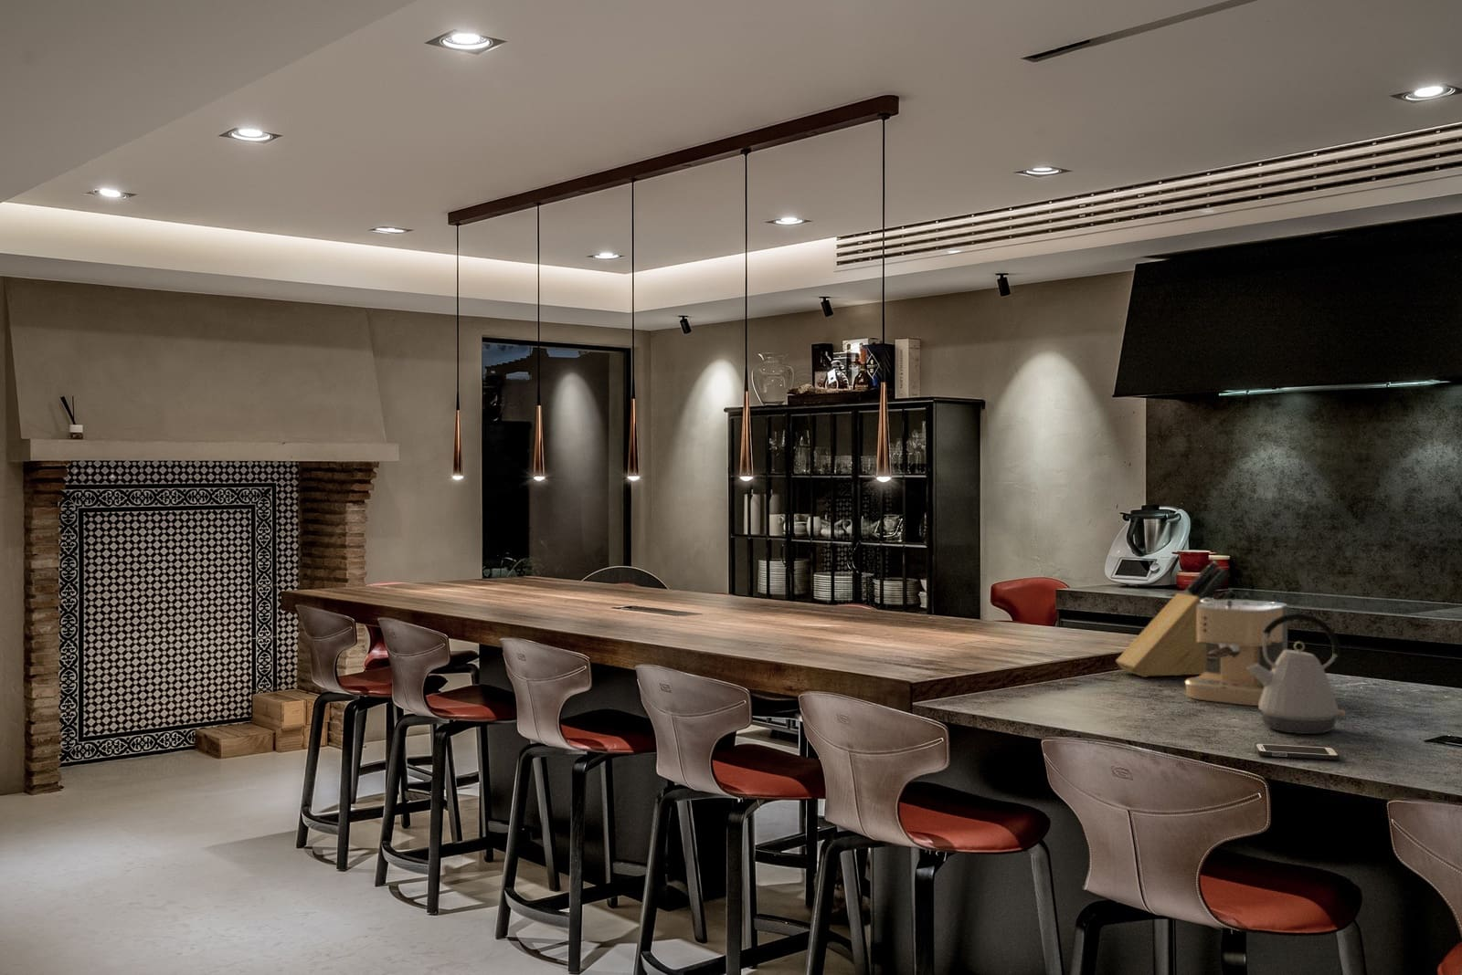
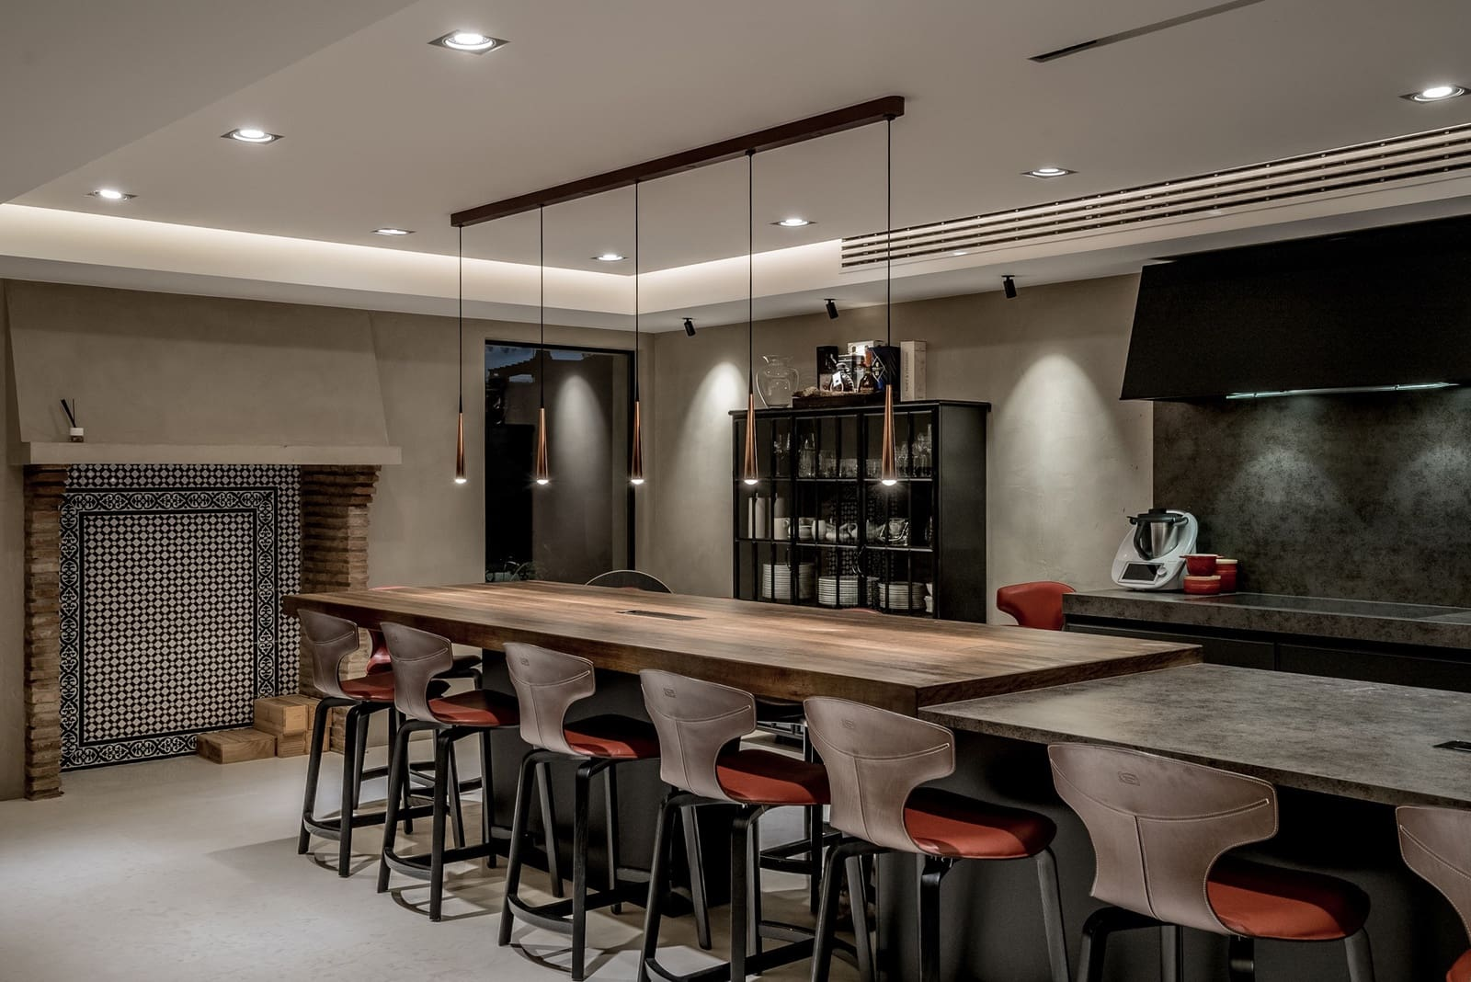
- kettle (1294, 670)
- coffee maker (1236, 649)
- knife block (1183, 617)
- cell phone (1295, 751)
